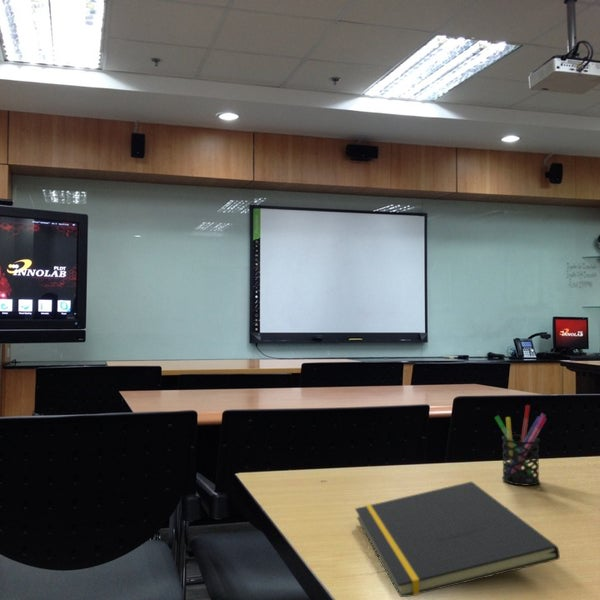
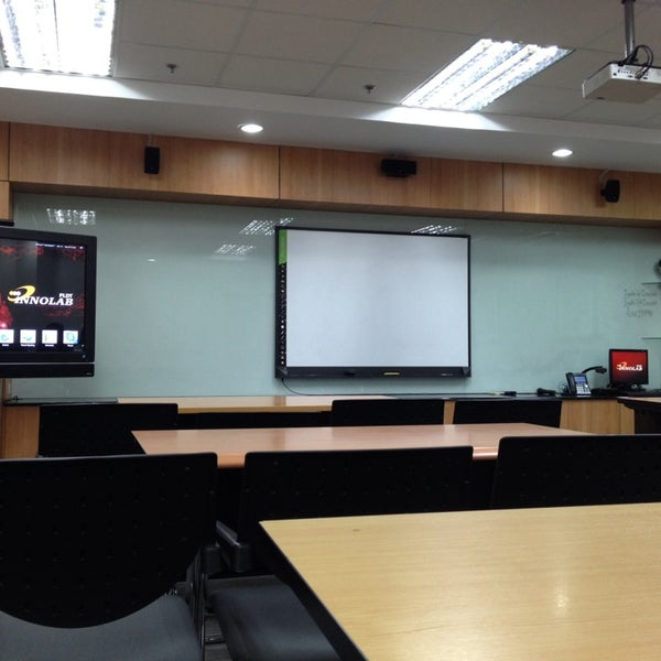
- pen holder (517, 442)
- notepad (442, 530)
